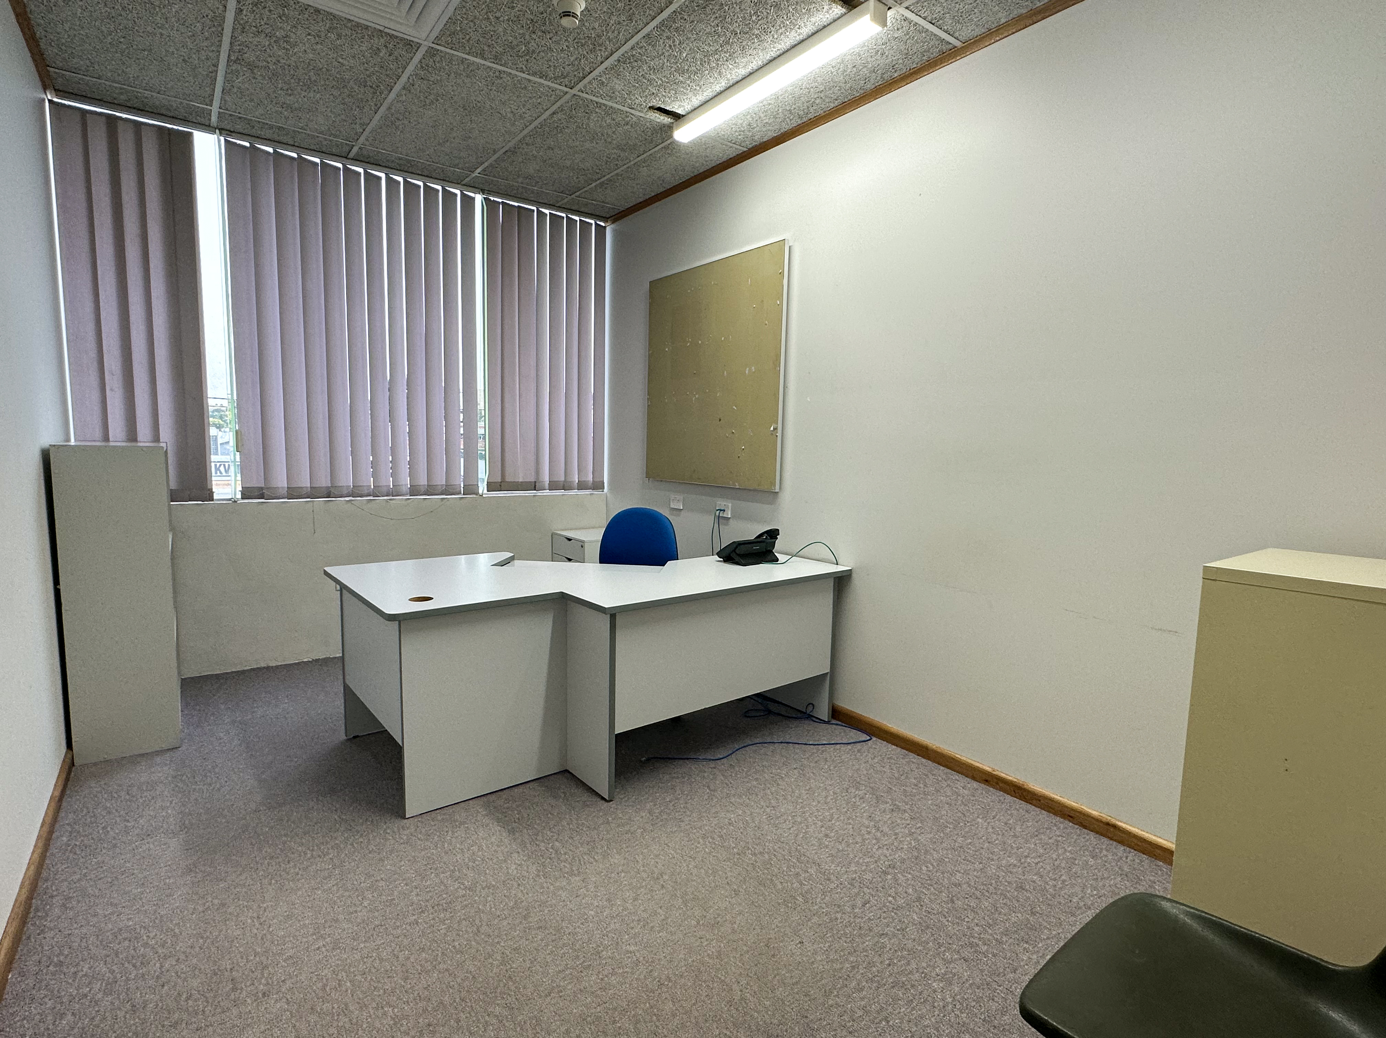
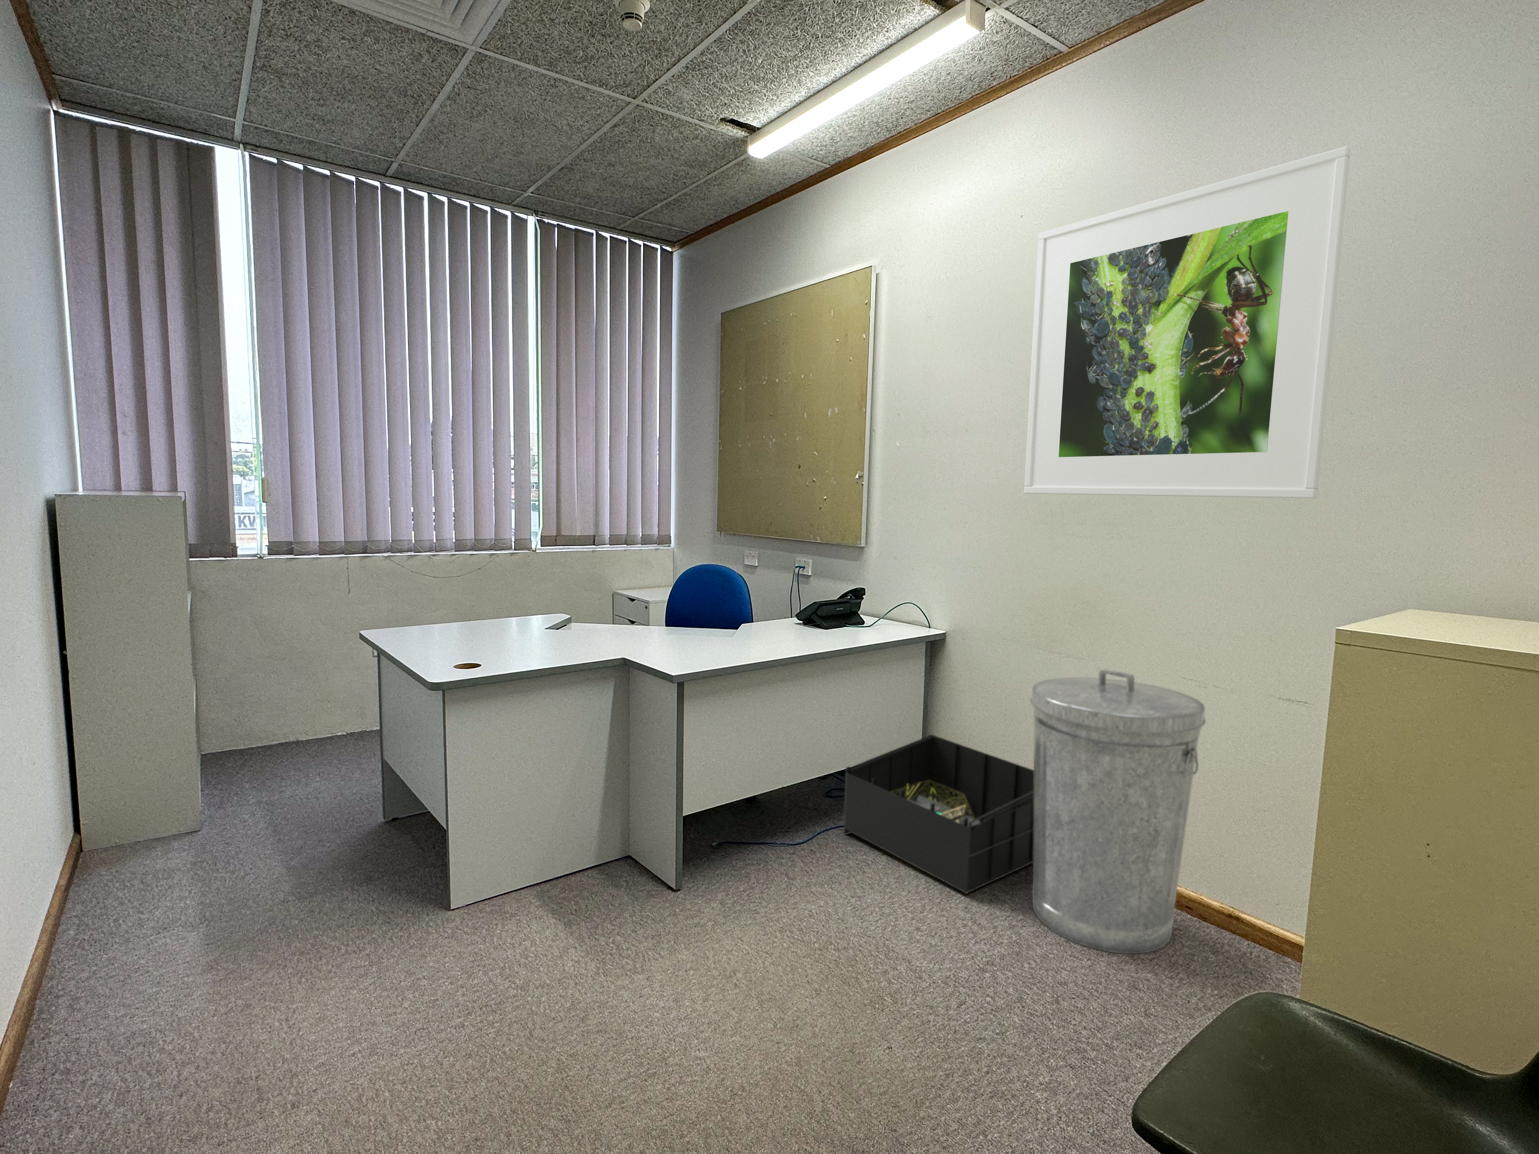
+ storage bin (946, 806)
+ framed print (1161, 349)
+ trash can (1108, 796)
